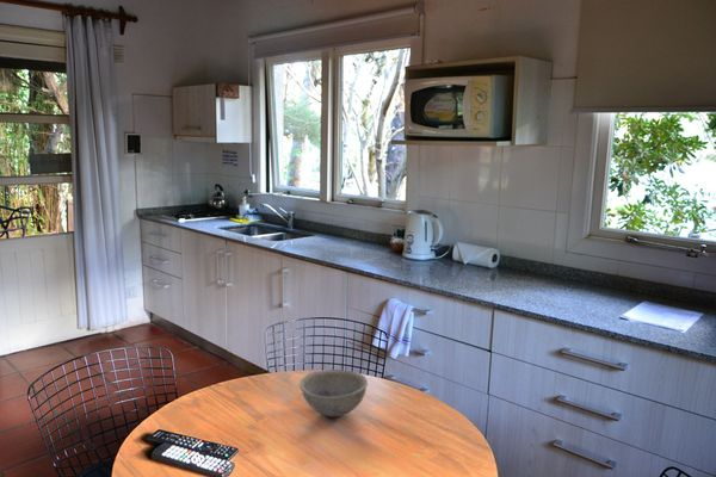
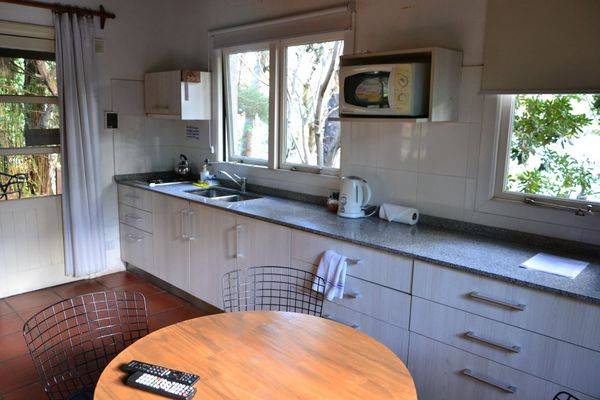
- bowl (333, 397)
